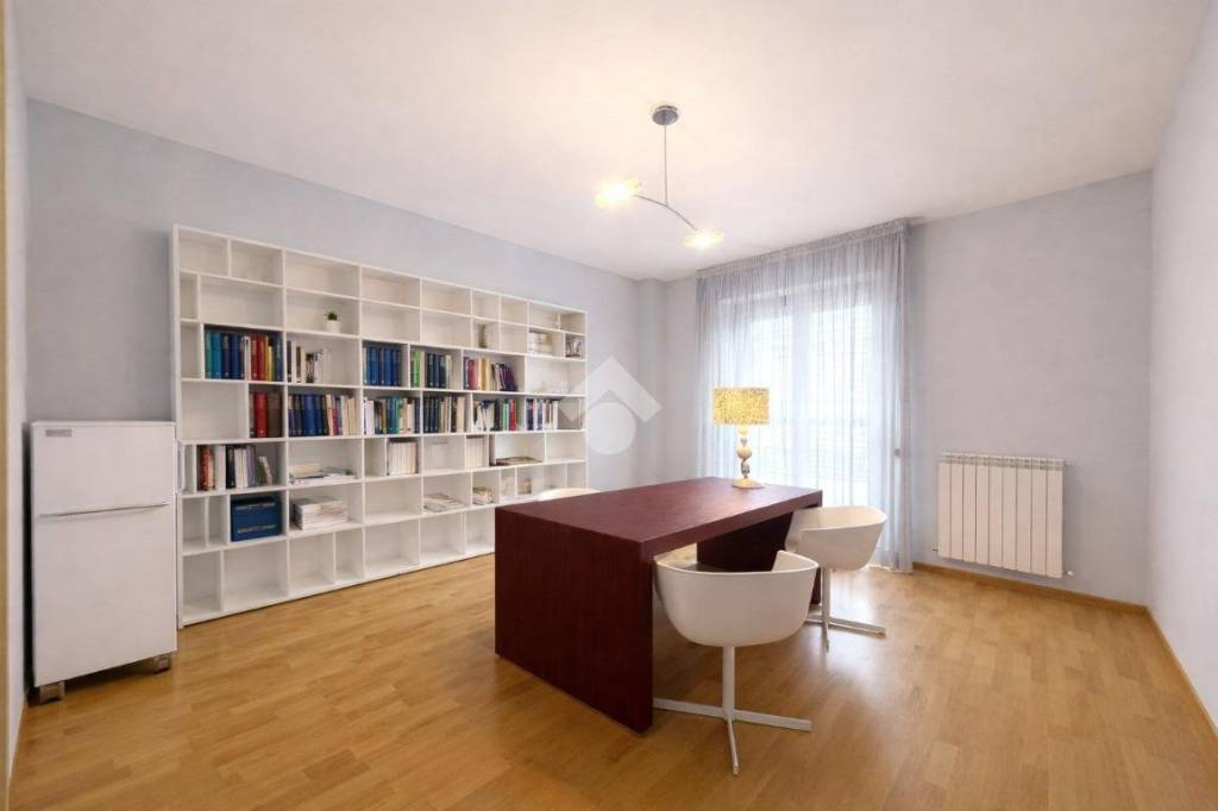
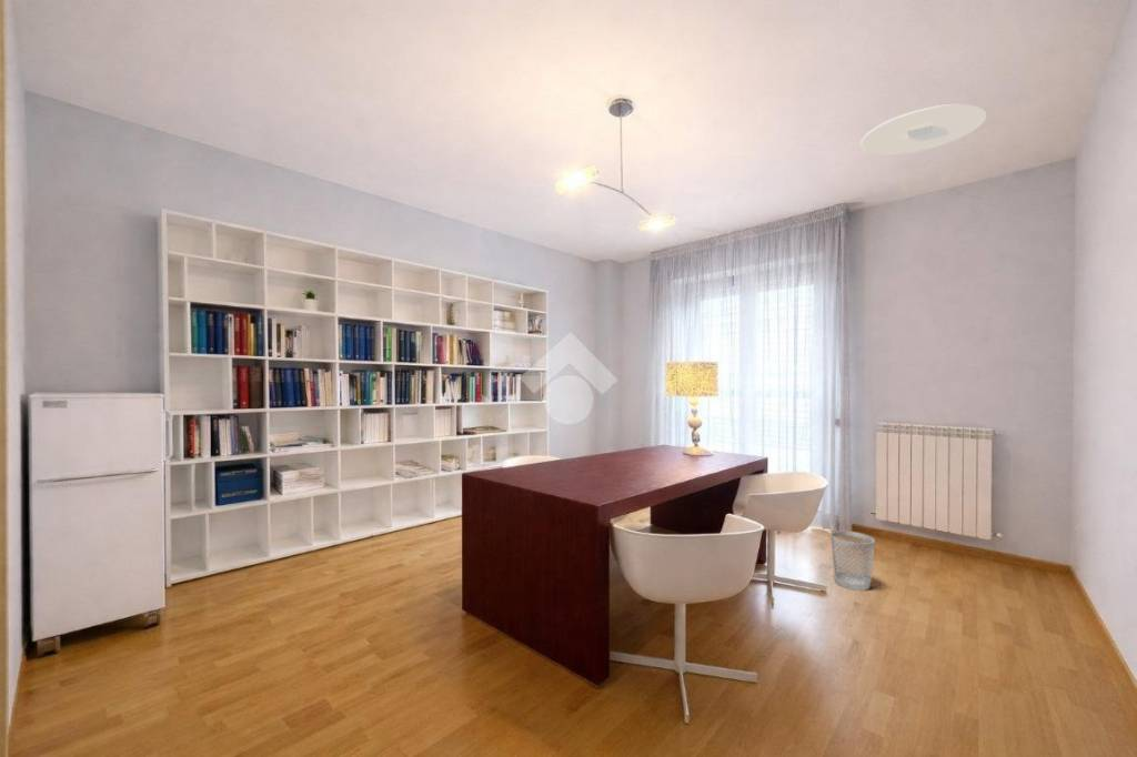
+ ceiling light (919, 127)
+ wastebasket (852, 561)
